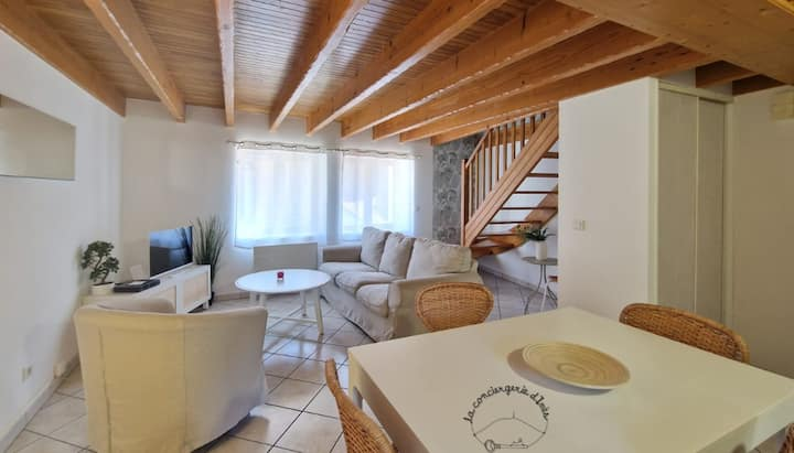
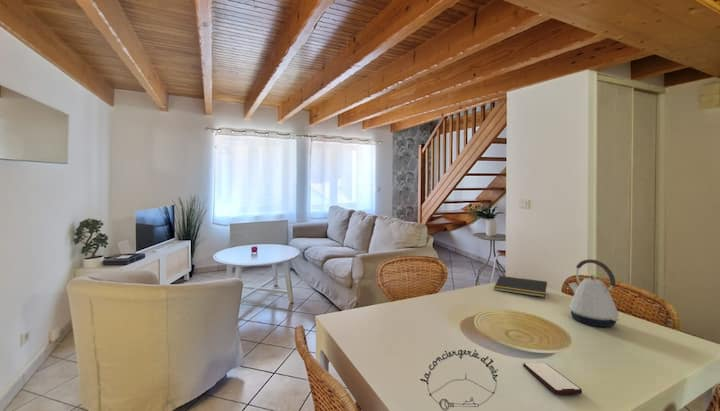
+ kettle (591, 290)
+ notepad (520, 285)
+ smartphone (550, 377)
